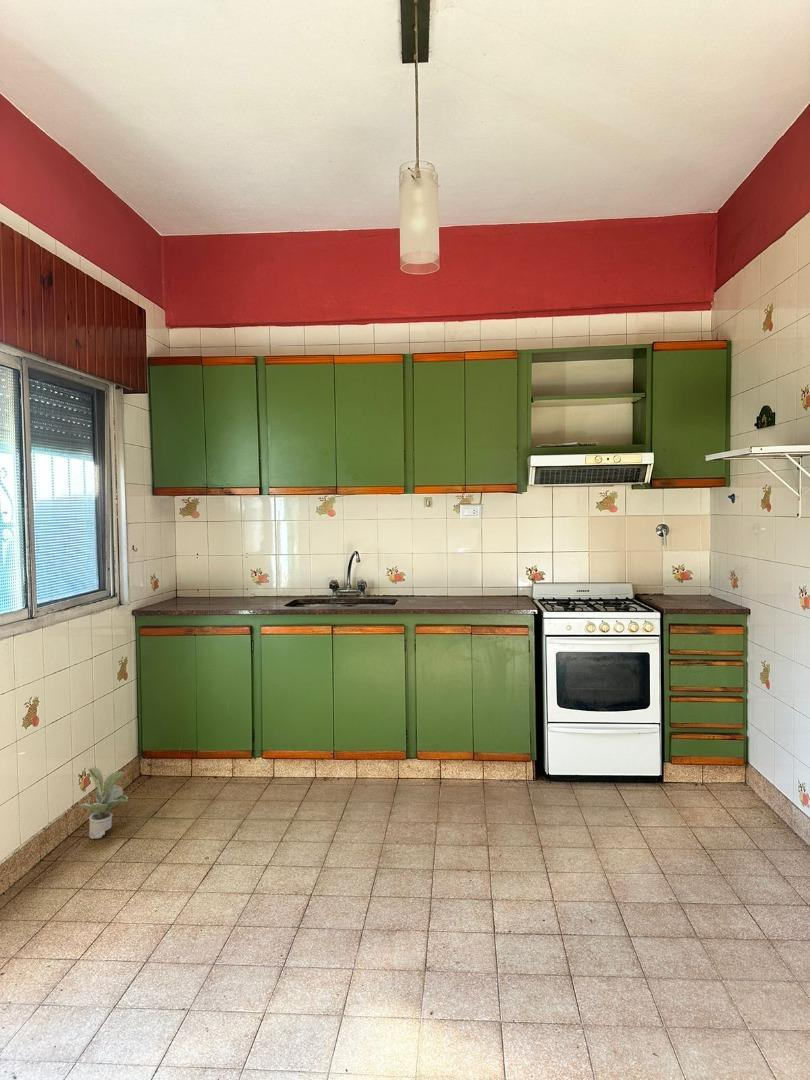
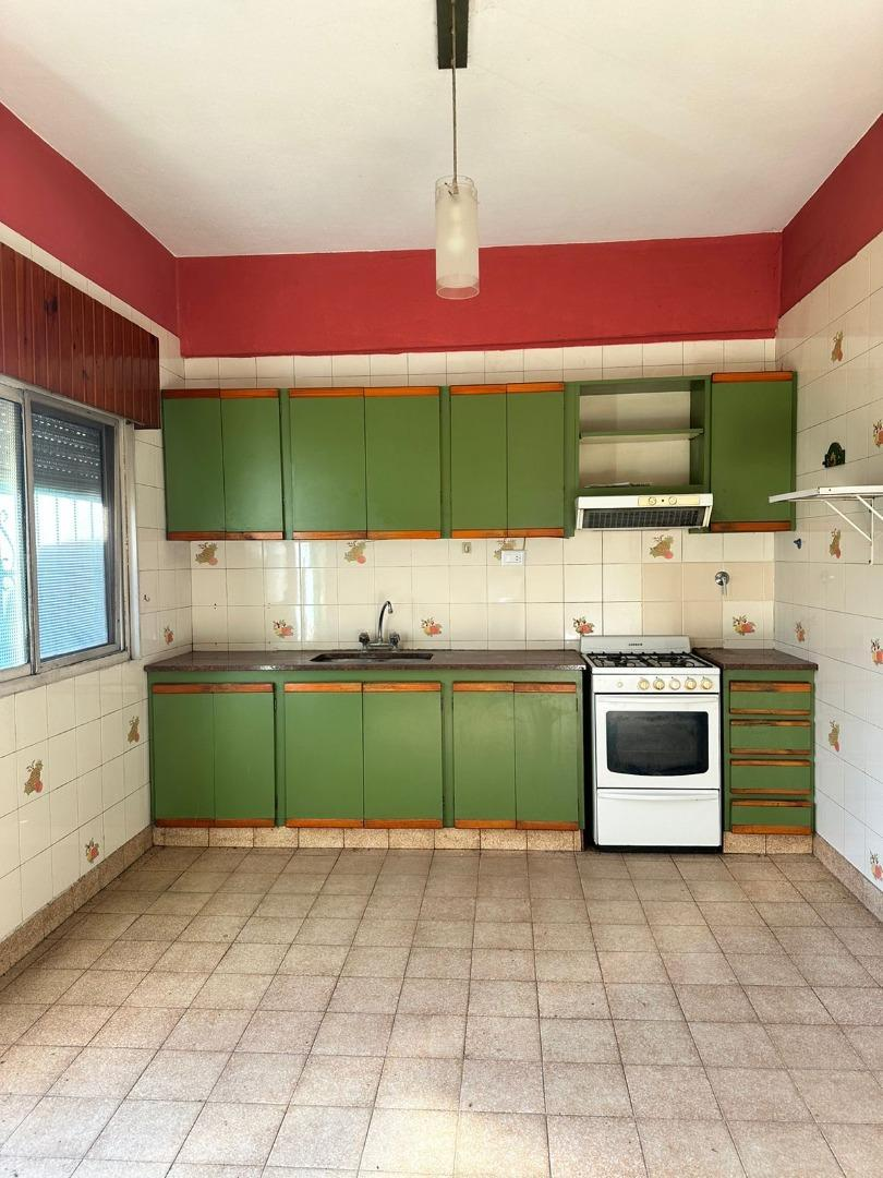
- potted plant (106, 802)
